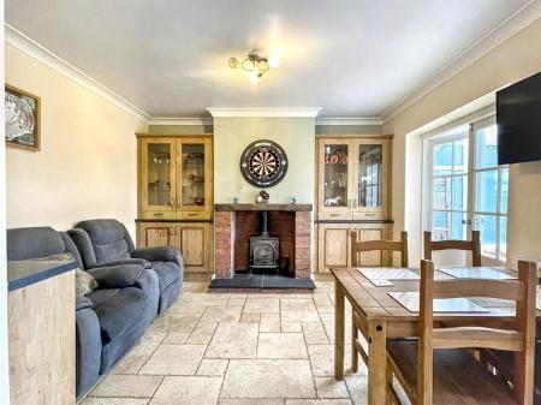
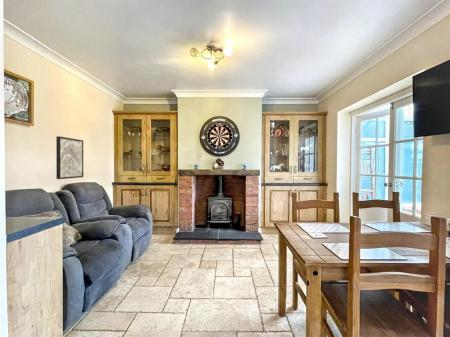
+ wall art (70, 158)
